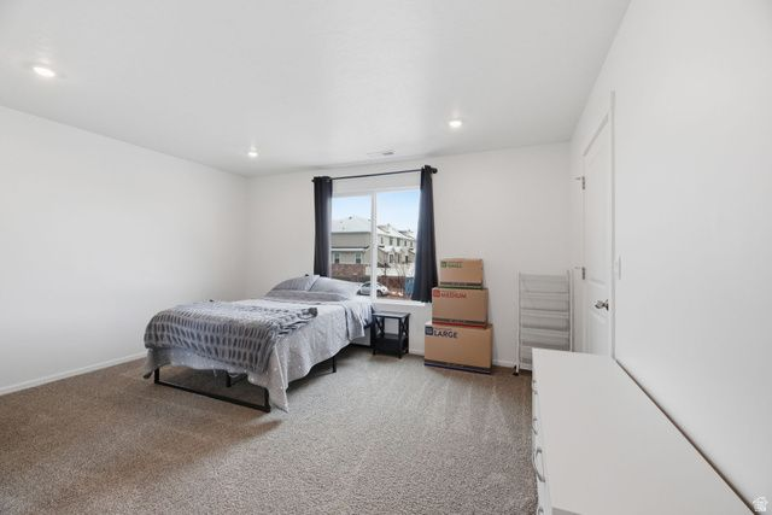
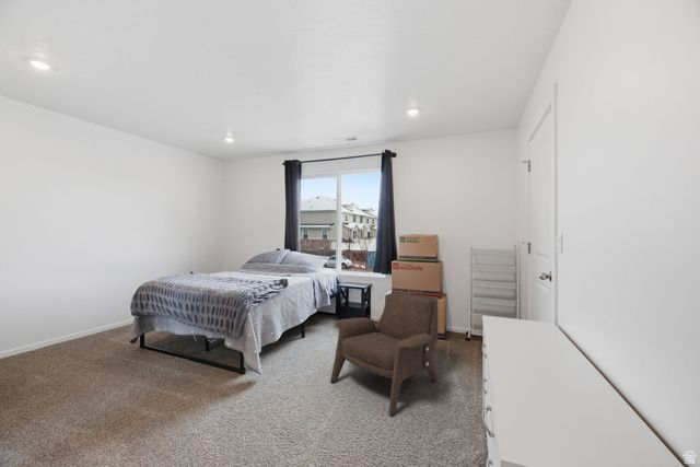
+ armchair (390, 339)
